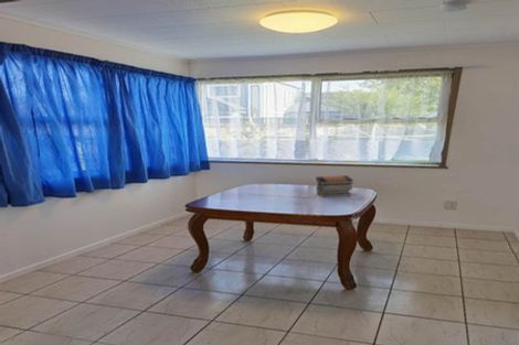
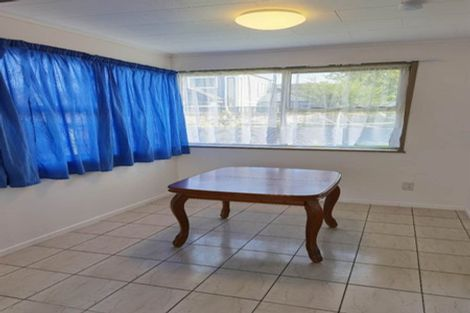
- book stack (333, 186)
